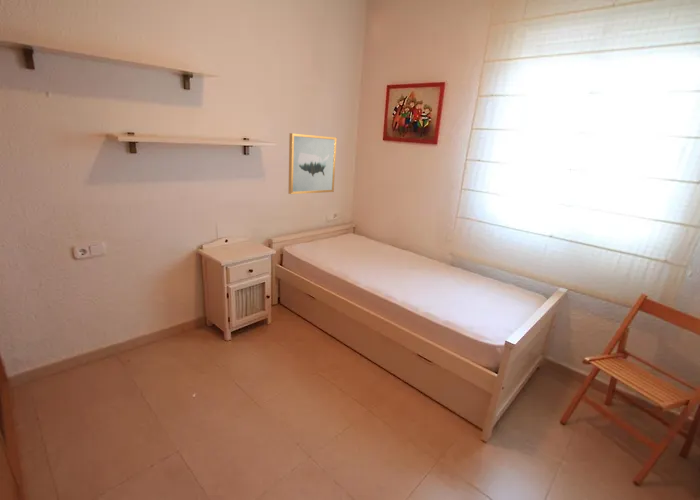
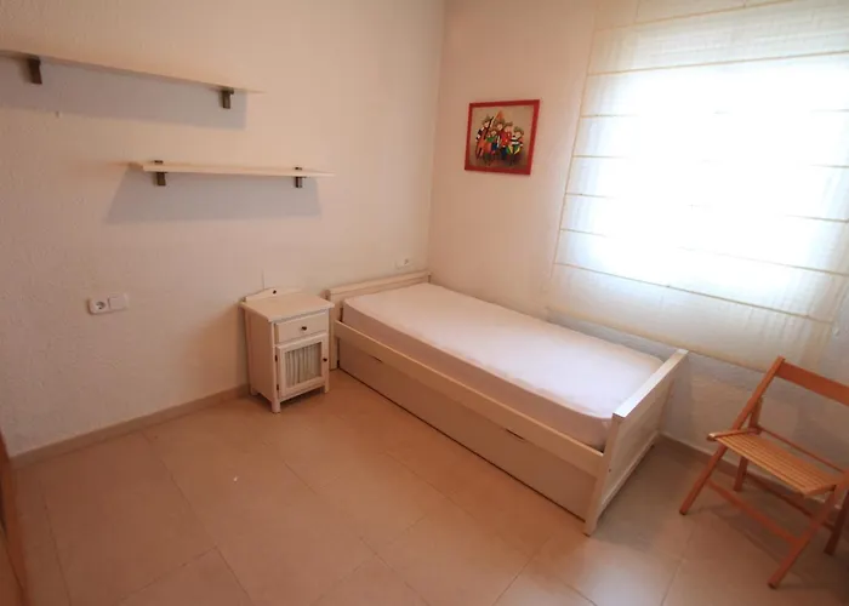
- wall art (313, 164)
